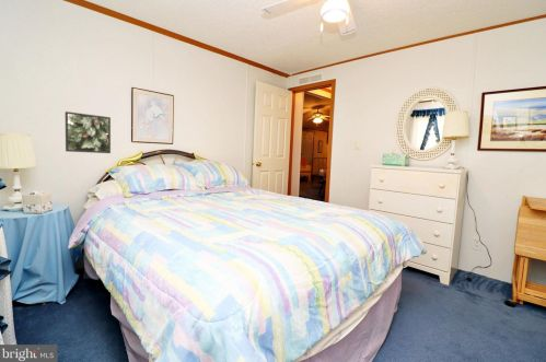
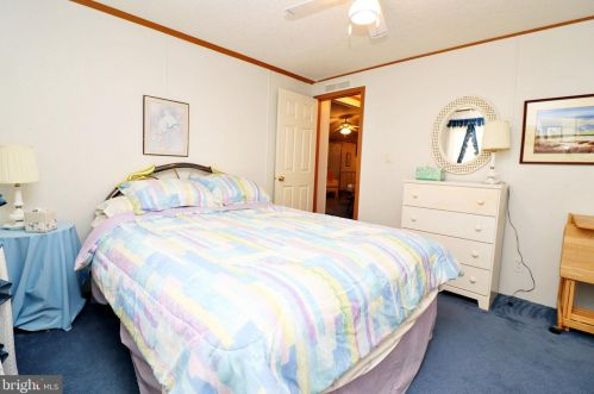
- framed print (89, 133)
